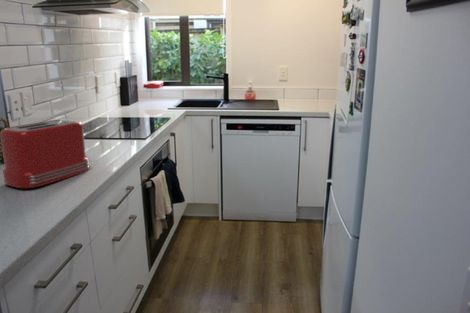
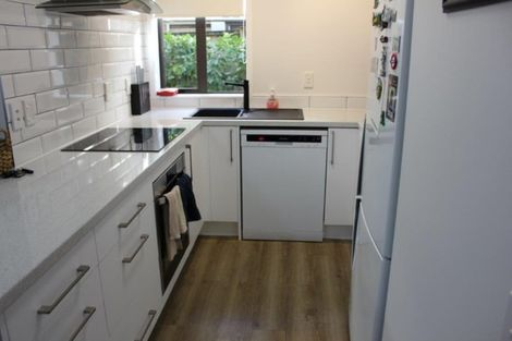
- toaster (46, 150)
